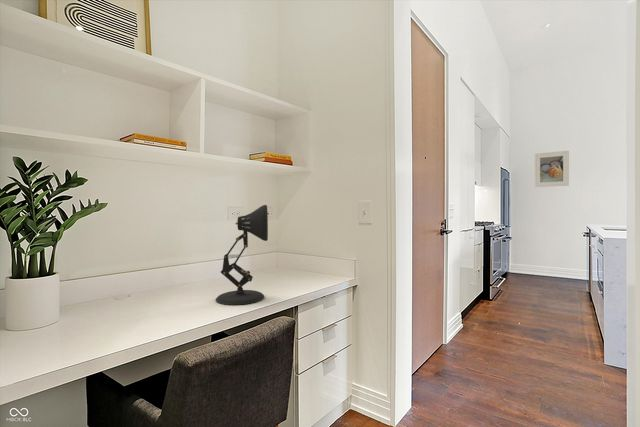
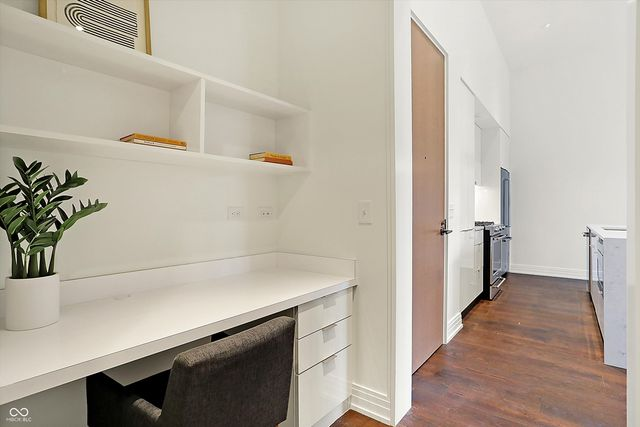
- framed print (551, 169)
- desk lamp (241, 251)
